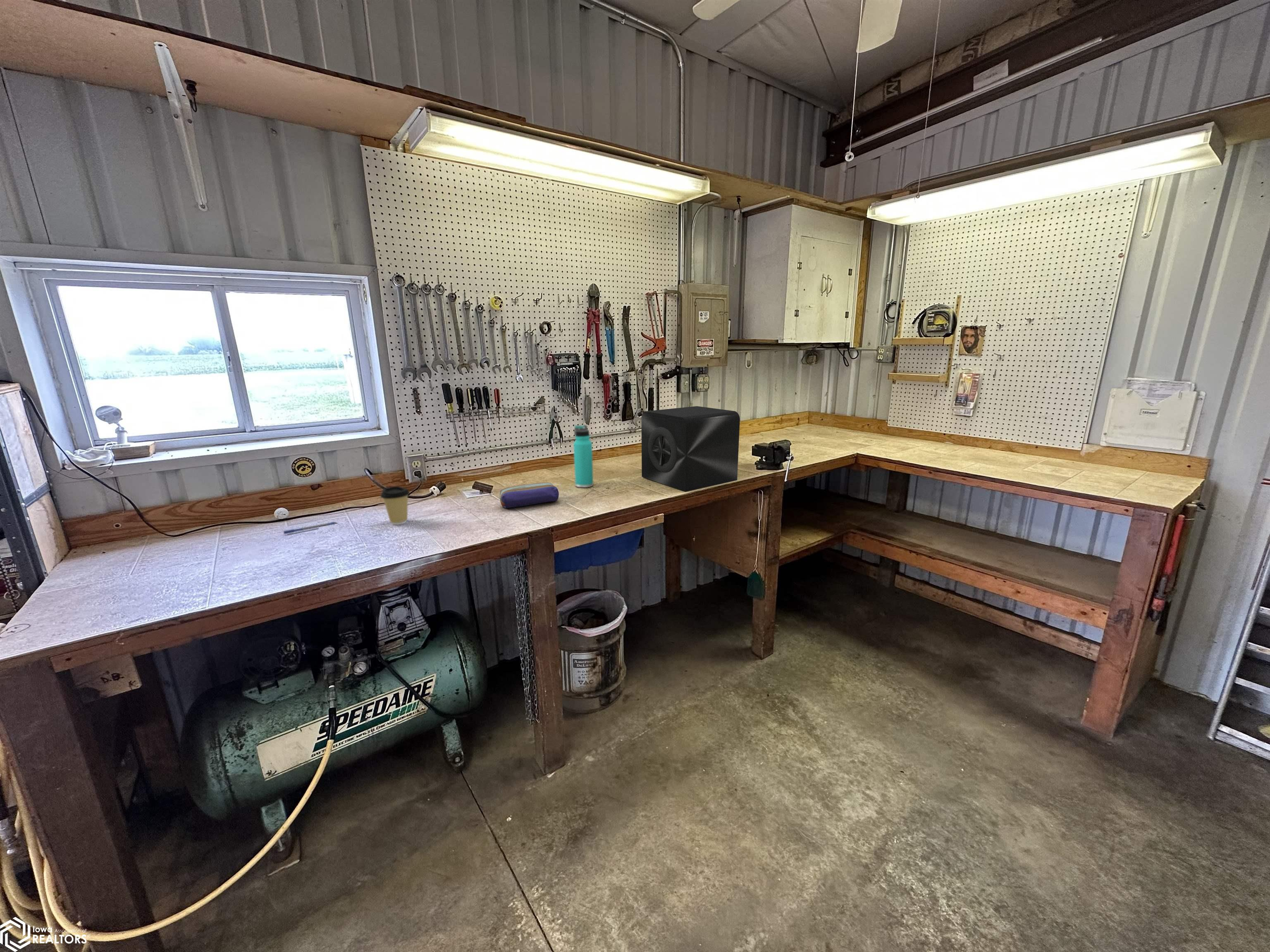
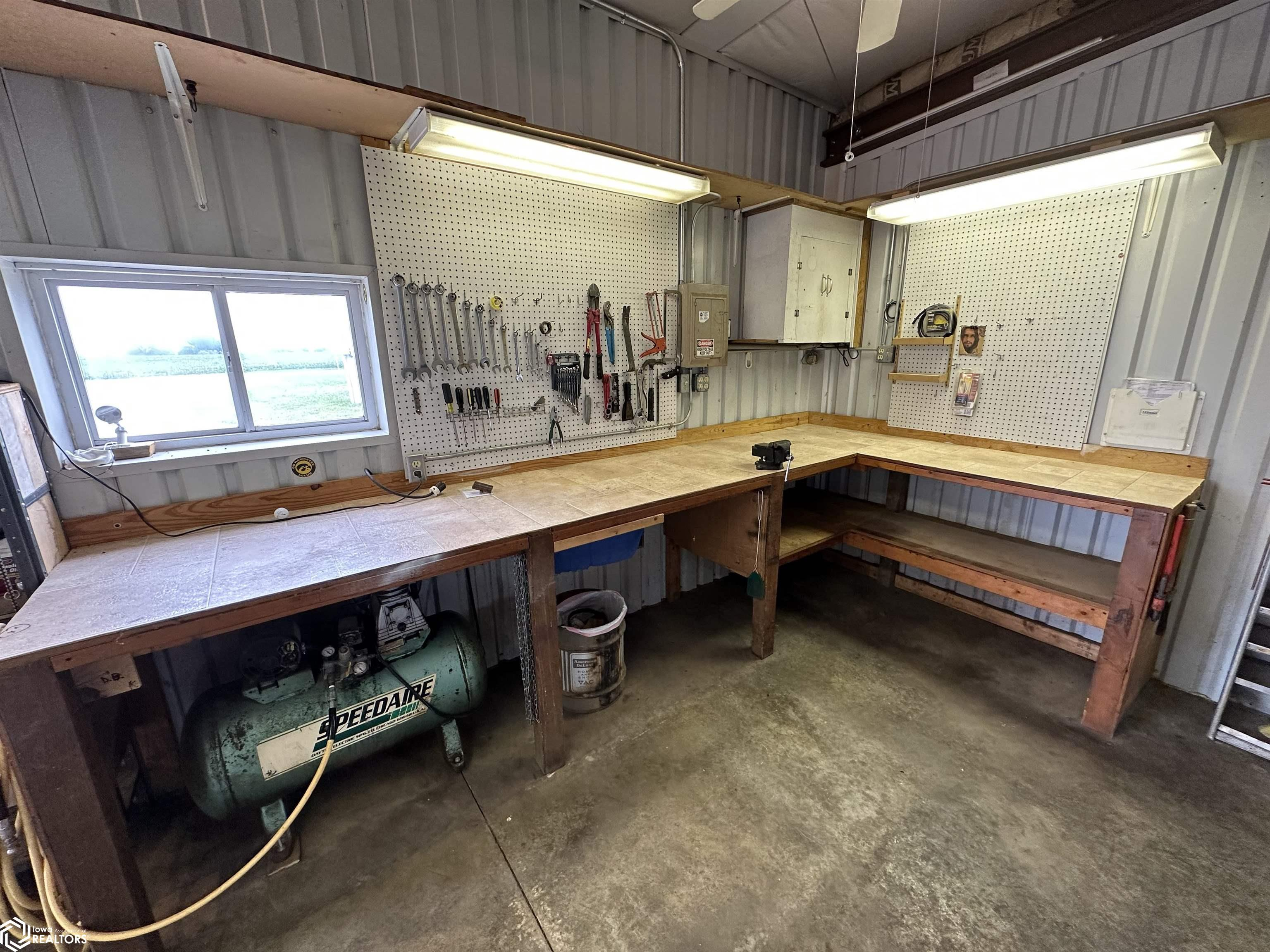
- pencil case (530, 495)
- marker (310, 527)
- coffee cup (396, 506)
- speaker (688, 445)
- thermos bottle (583, 456)
